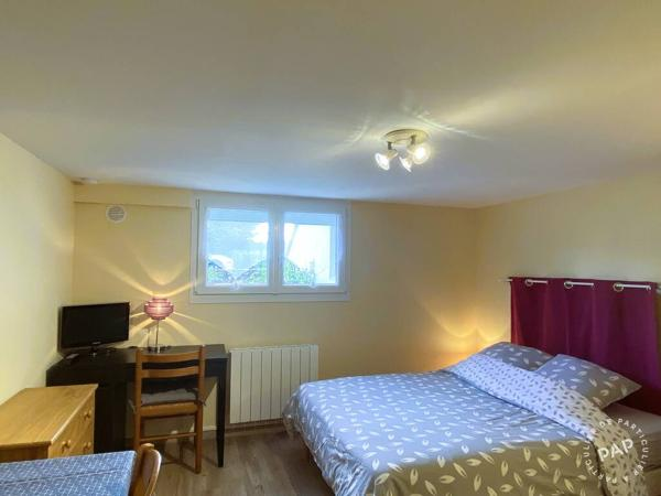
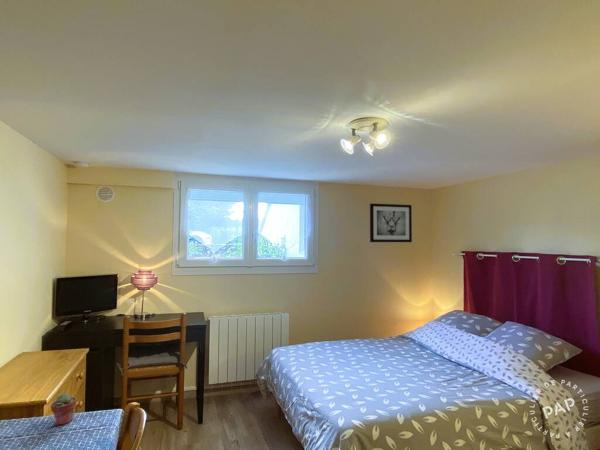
+ wall art (391, 223)
+ potted succulent (63, 407)
